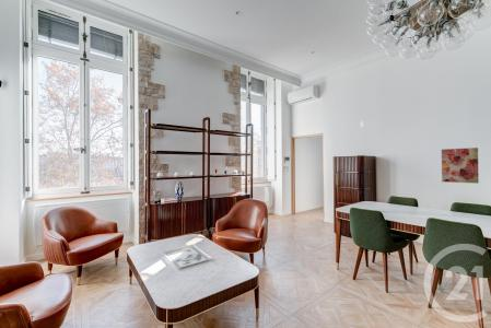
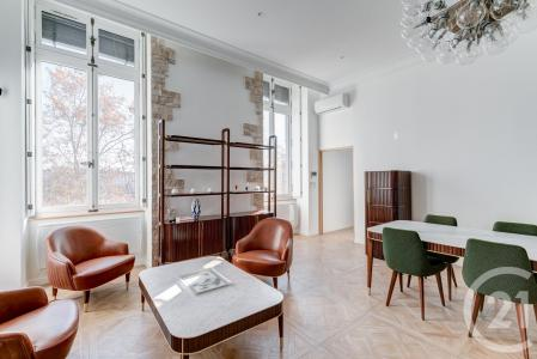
- wall art (458, 165)
